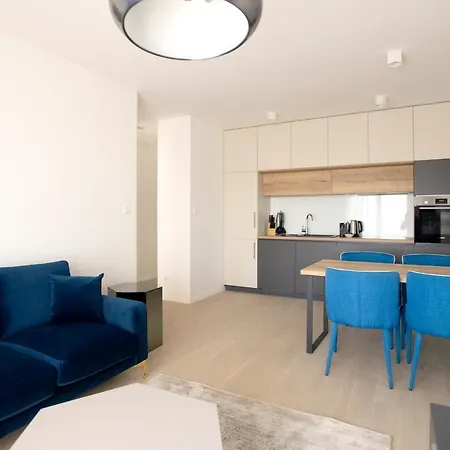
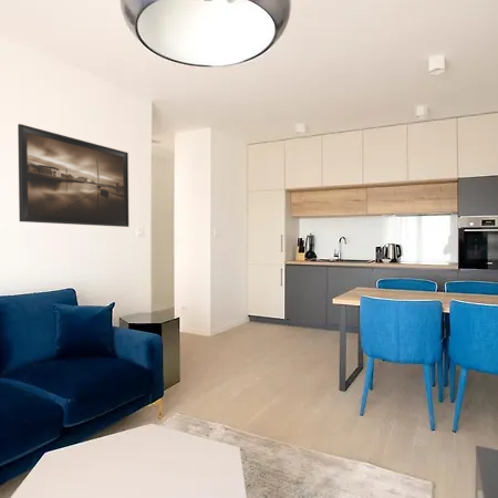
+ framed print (81, 181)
